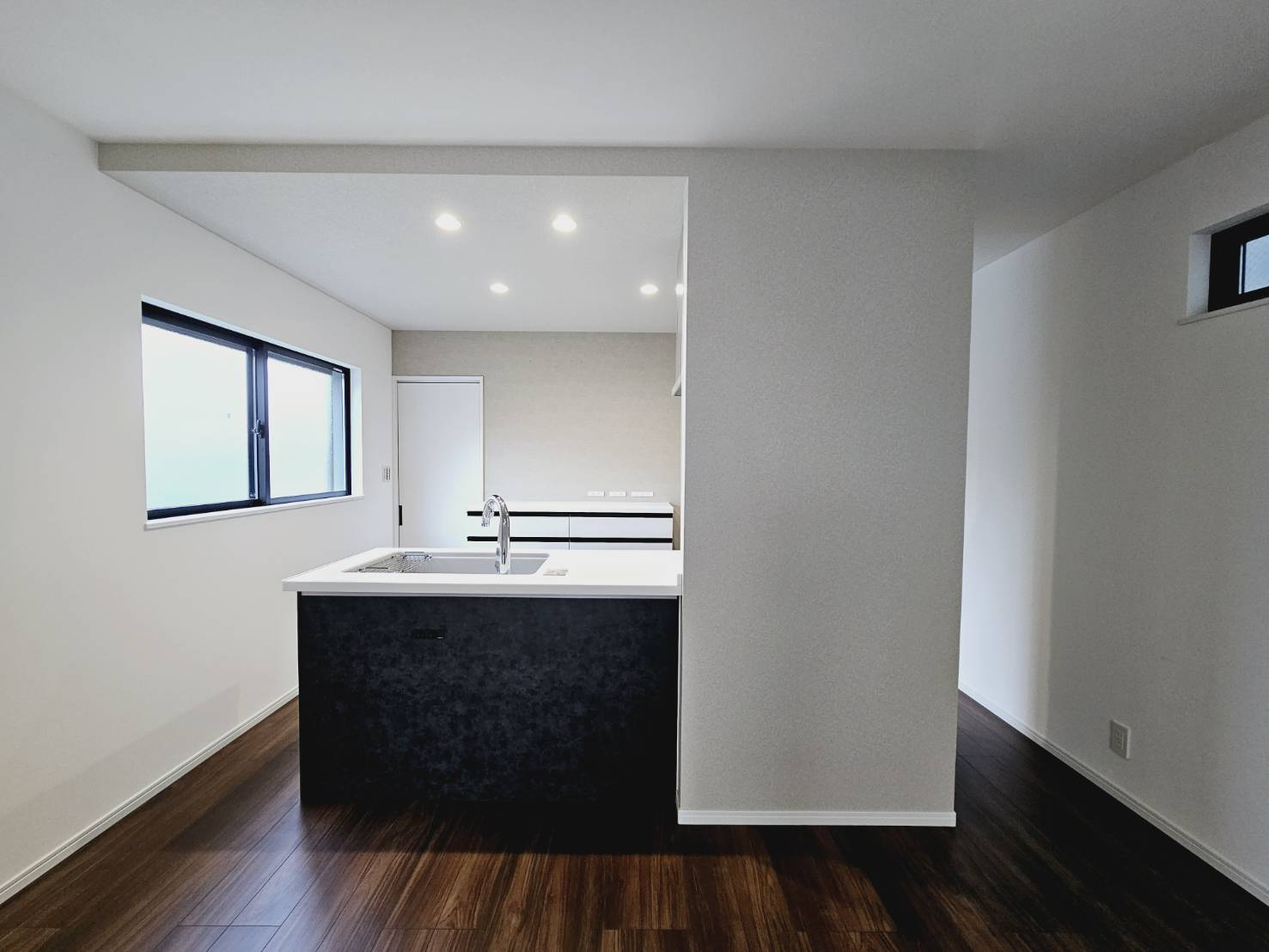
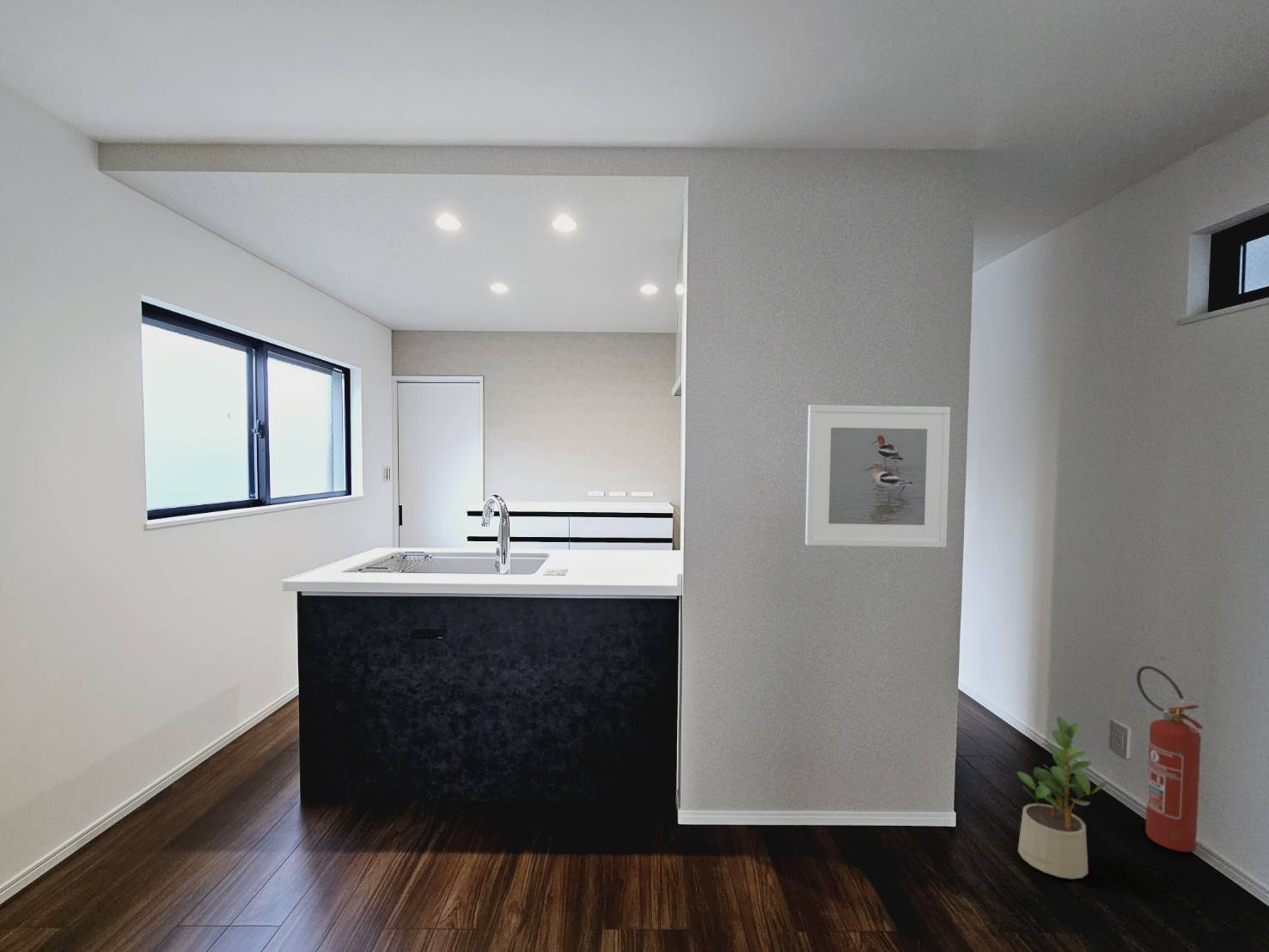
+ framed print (877, 476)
+ fire extinguisher (1164, 754)
+ potted plant (1054, 784)
